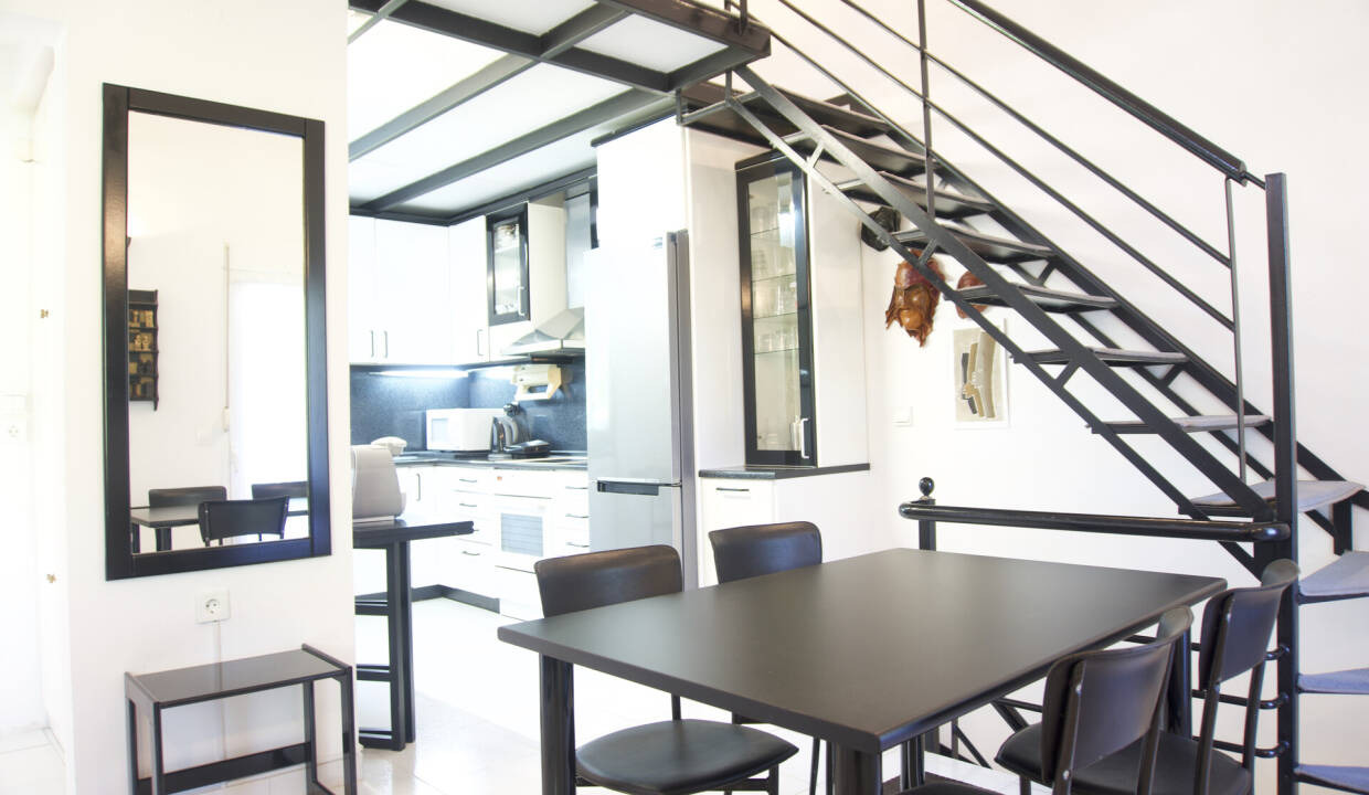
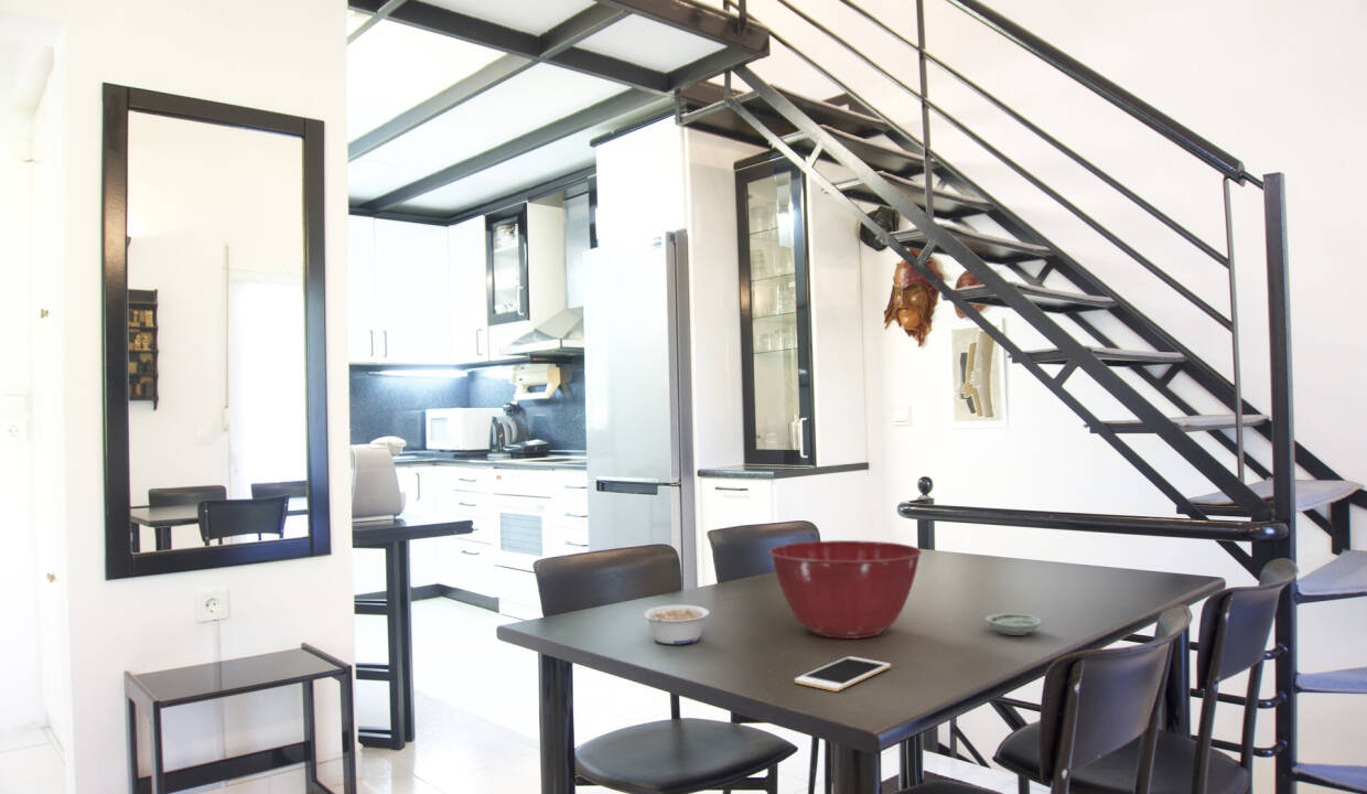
+ legume (677, 623)
+ cell phone (843, 673)
+ mixing bowl (846, 589)
+ saucer (1013, 625)
